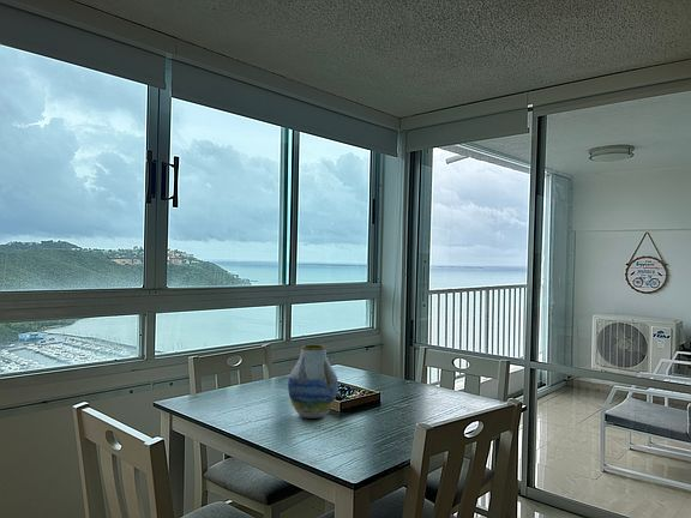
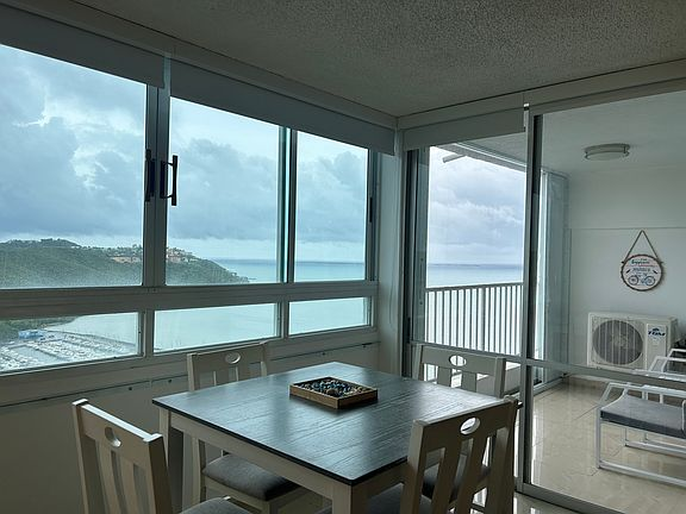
- vase (312, 380)
